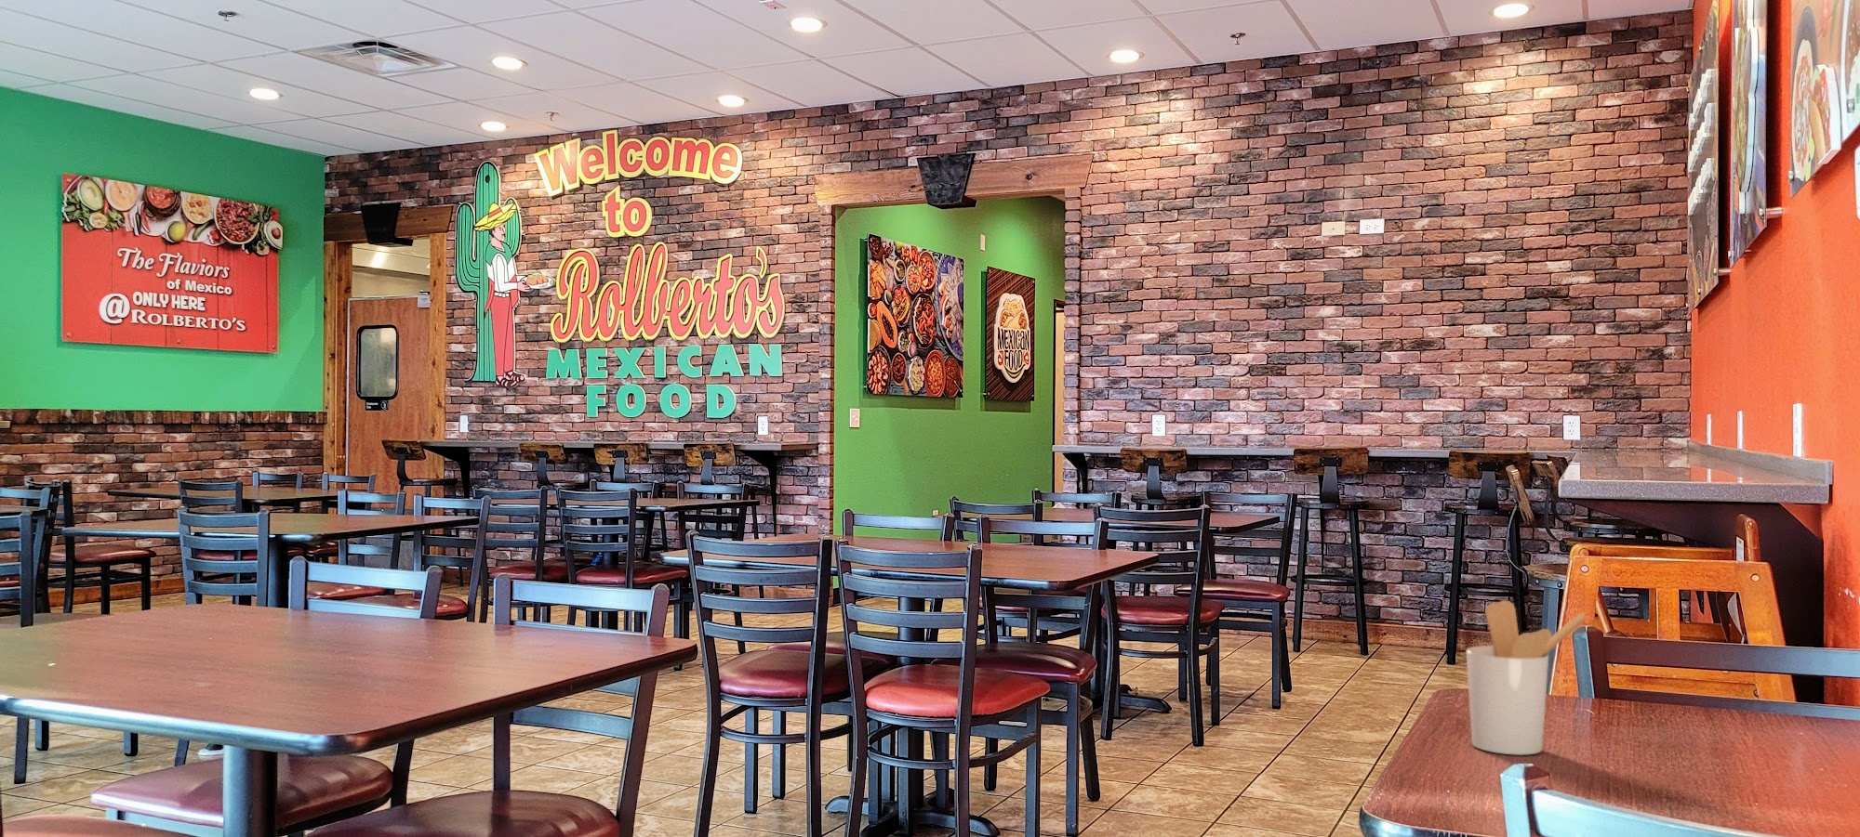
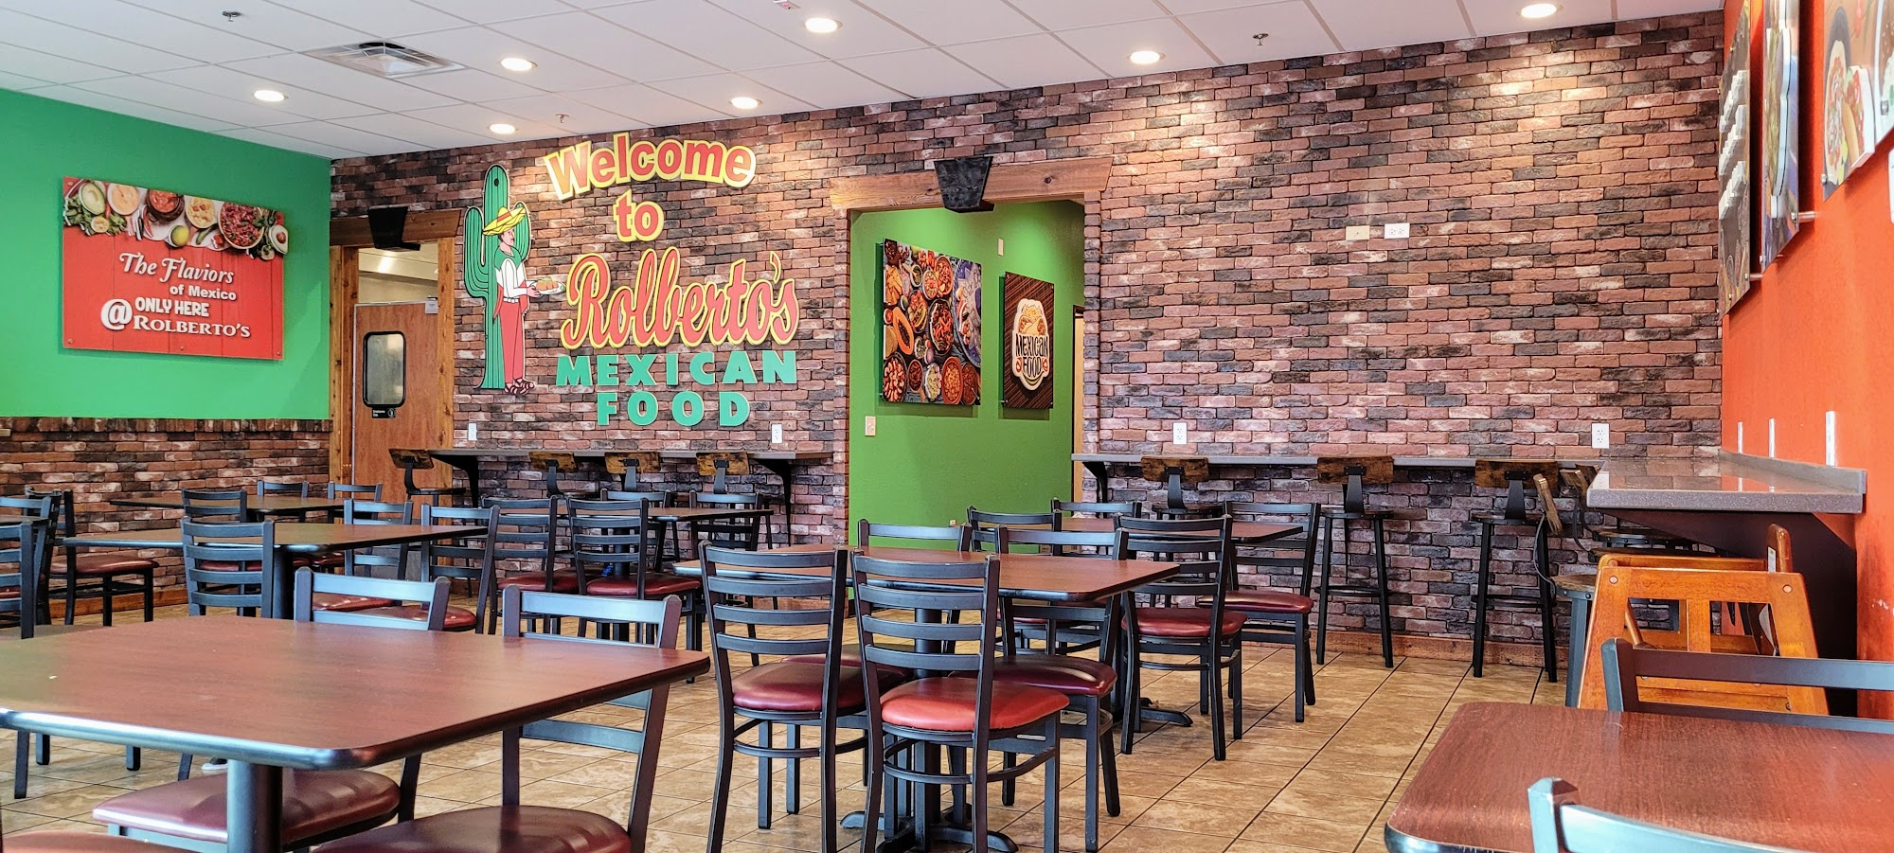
- utensil holder (1528, 676)
